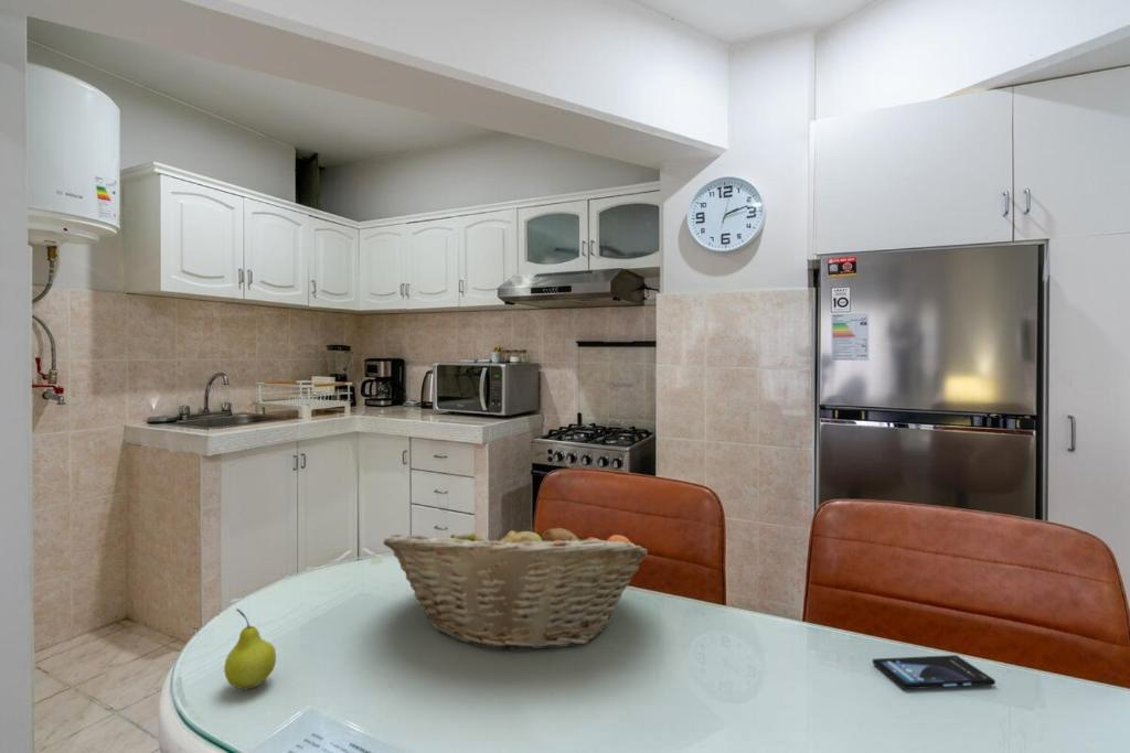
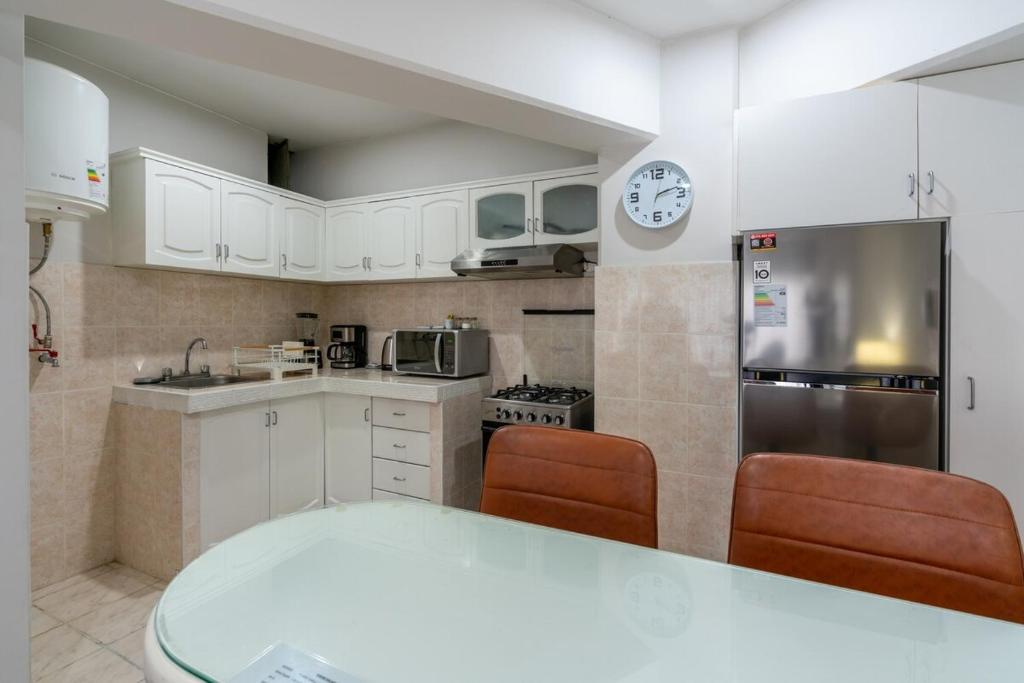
- smartphone (931, 671)
- fruit basket (515, 567)
- fruit (250, 646)
